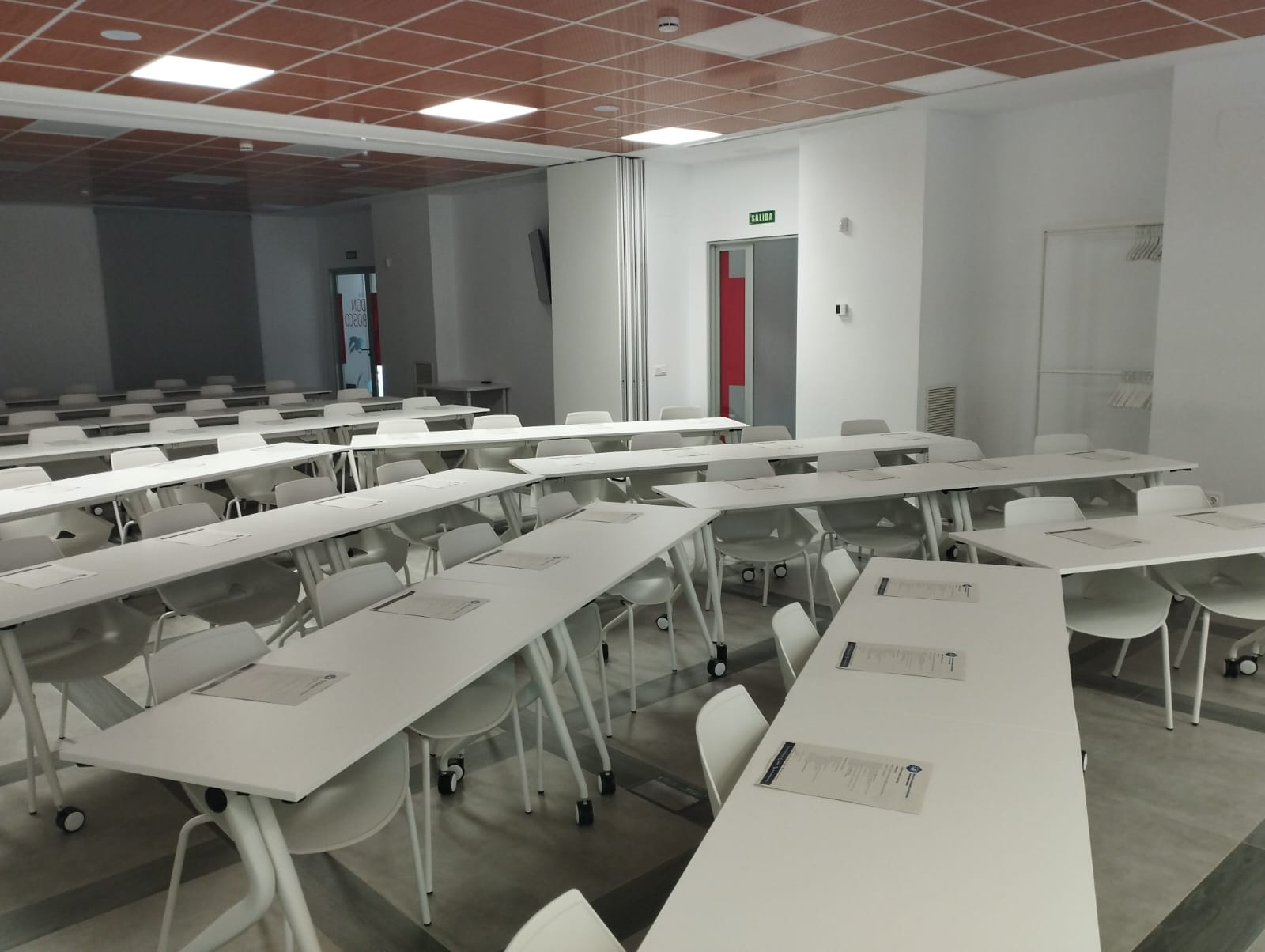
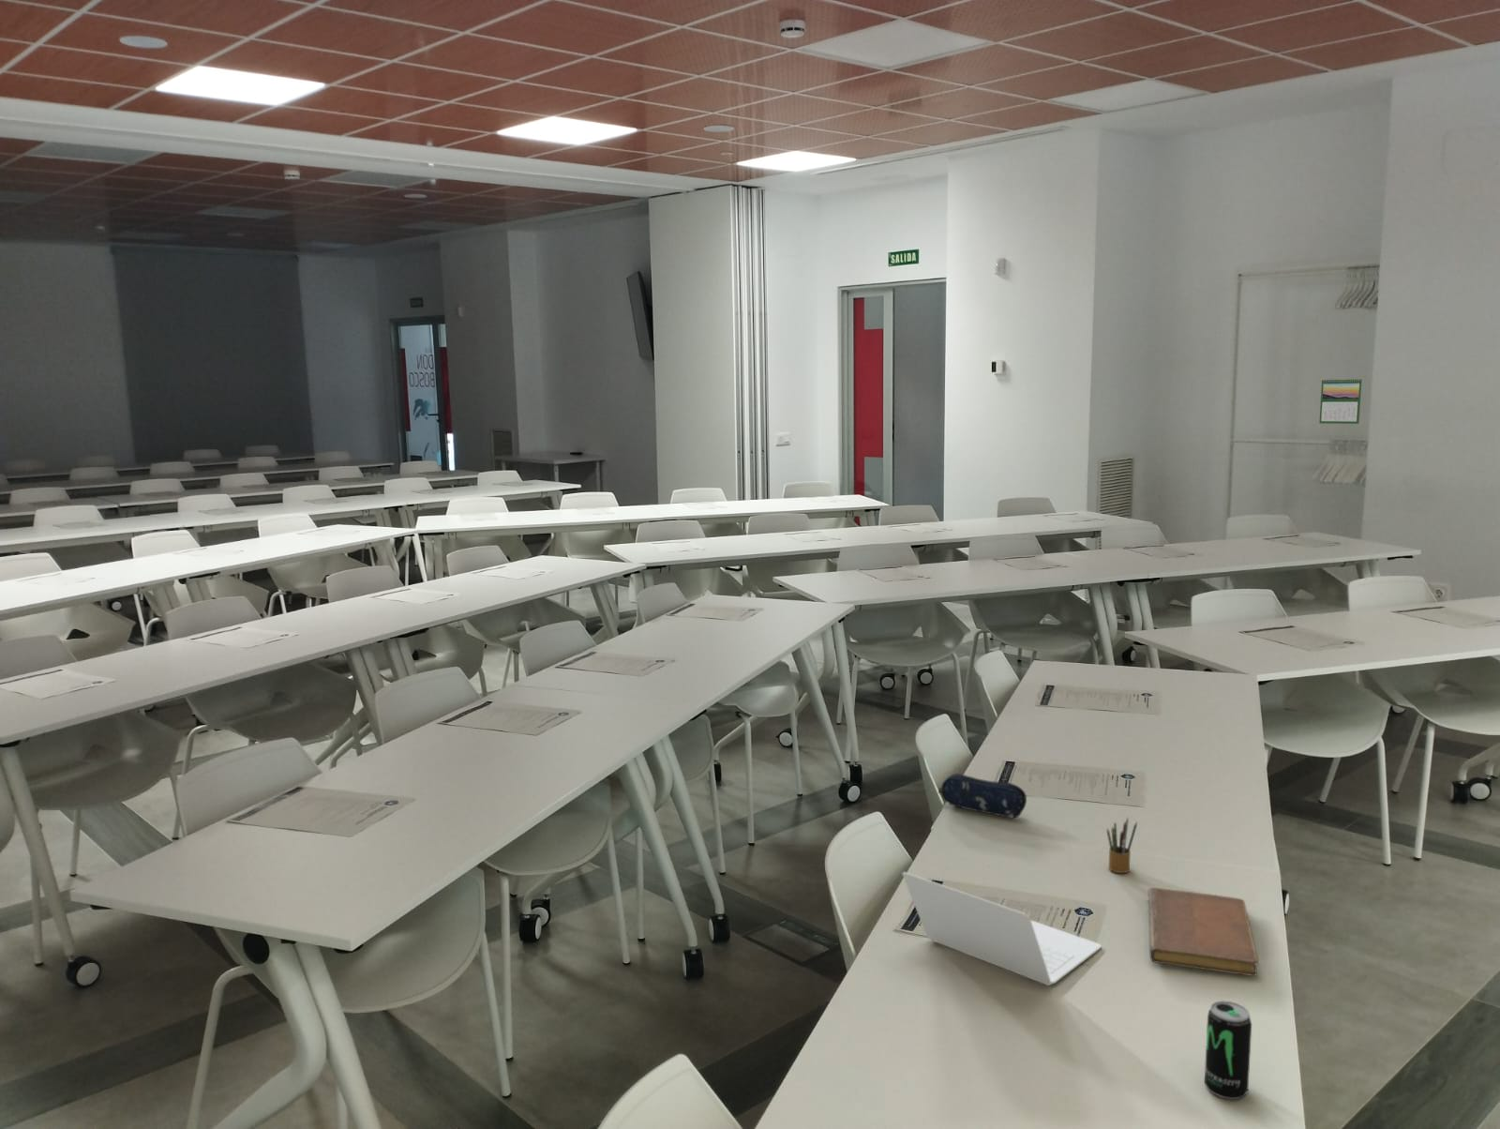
+ pencil case (983, 796)
+ pencil box (1121, 846)
+ notebook (1198, 929)
+ beverage can (1227, 1048)
+ laptop (1002, 906)
+ calendar (1340, 401)
